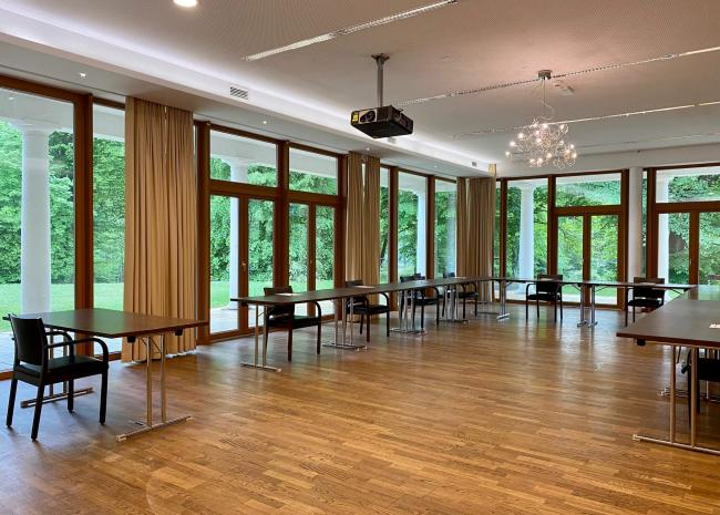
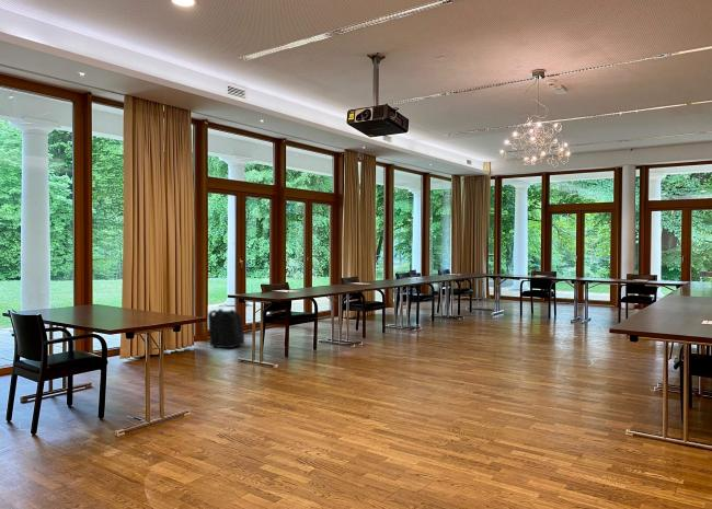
+ backpack (225, 327)
